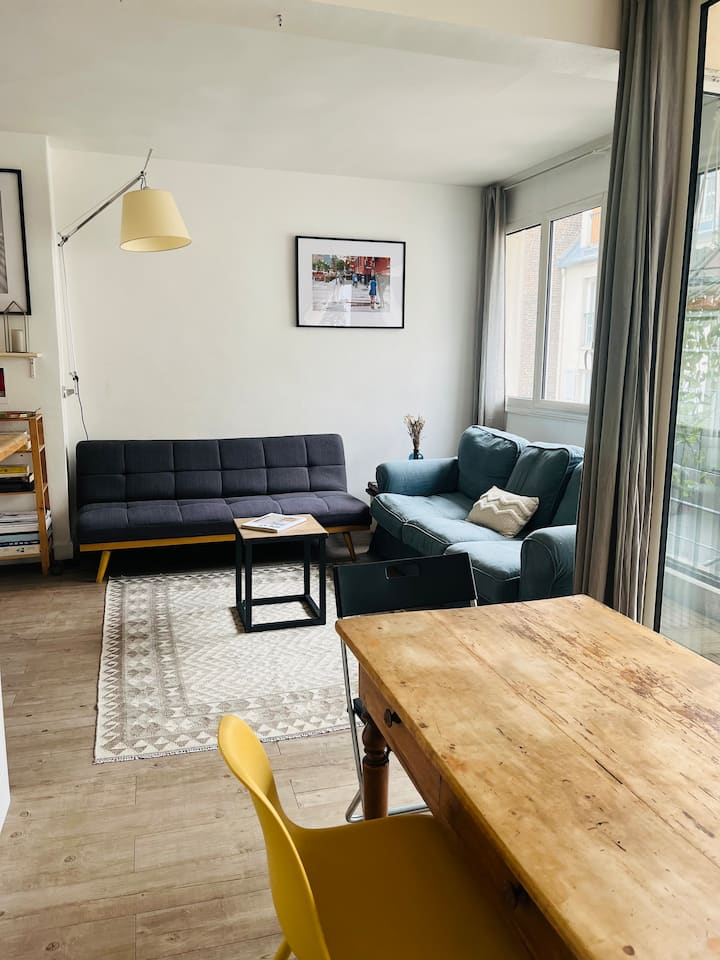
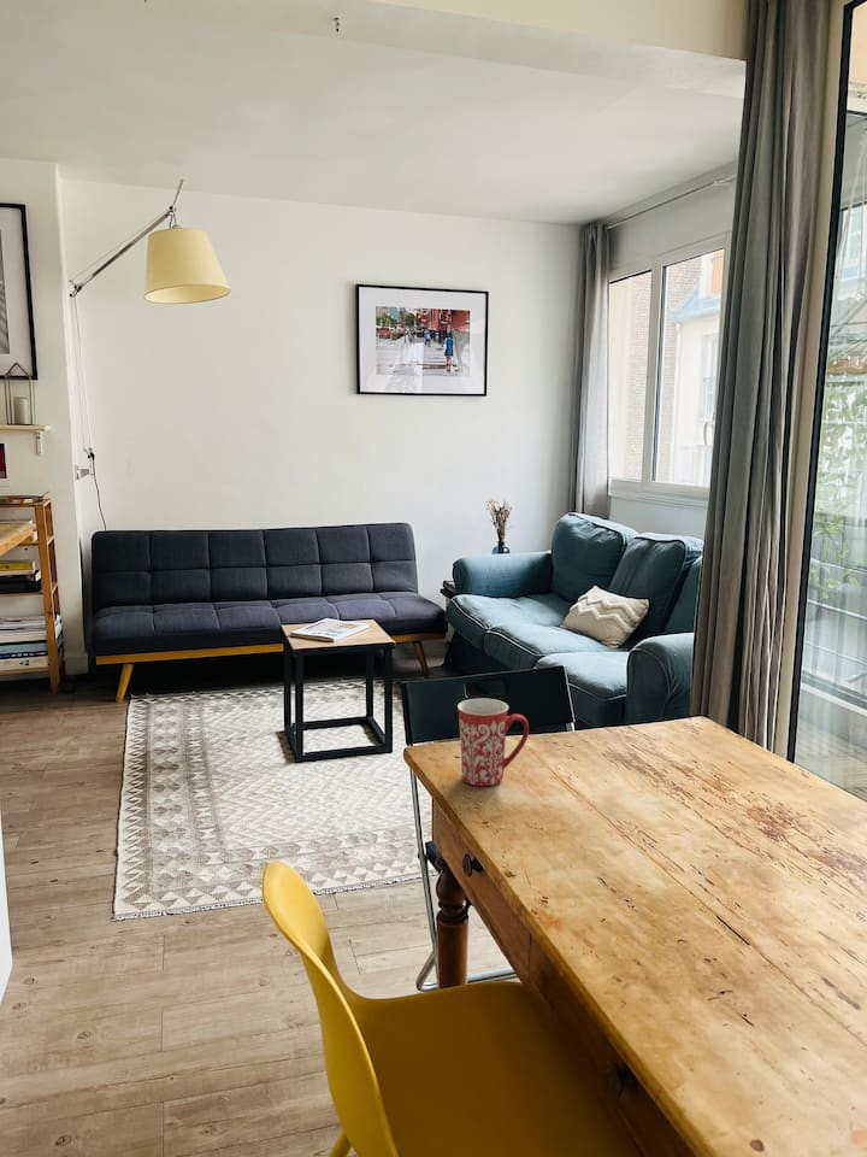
+ mug (493, 742)
